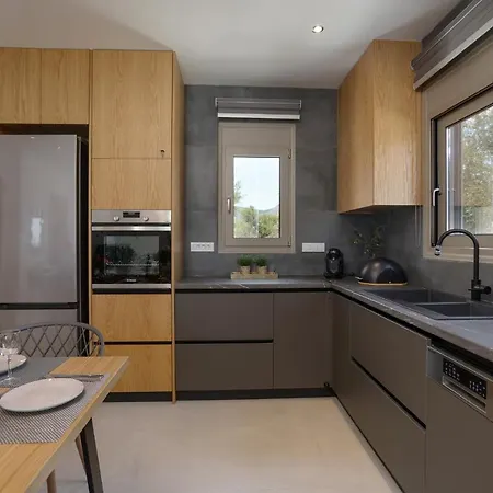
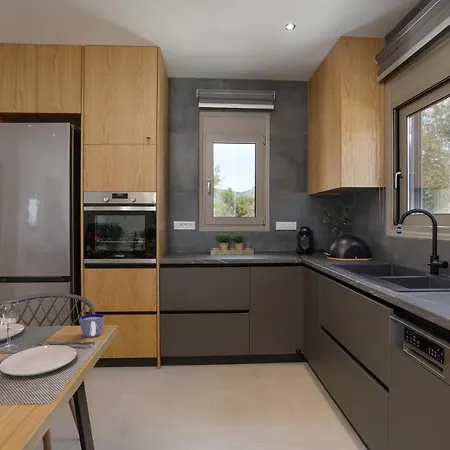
+ cup (92, 326)
